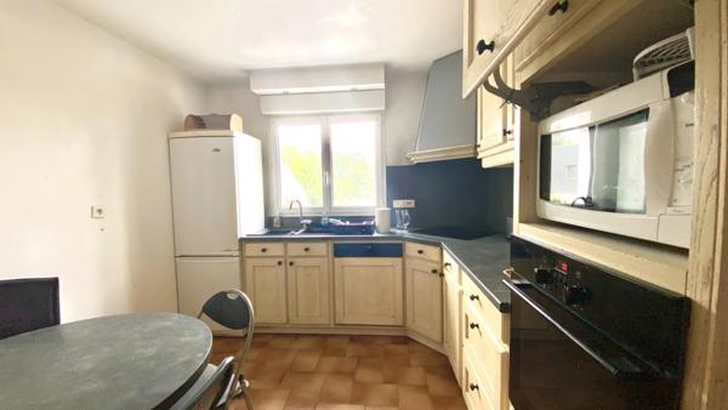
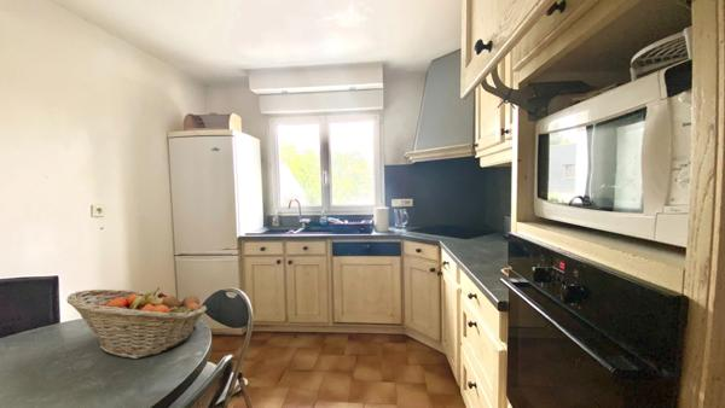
+ fruit basket (141, 313)
